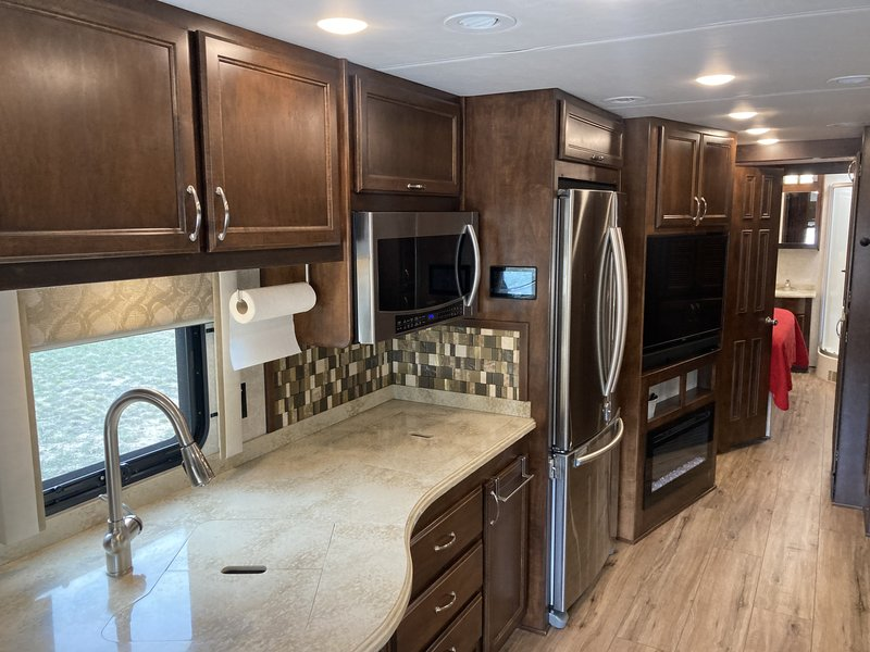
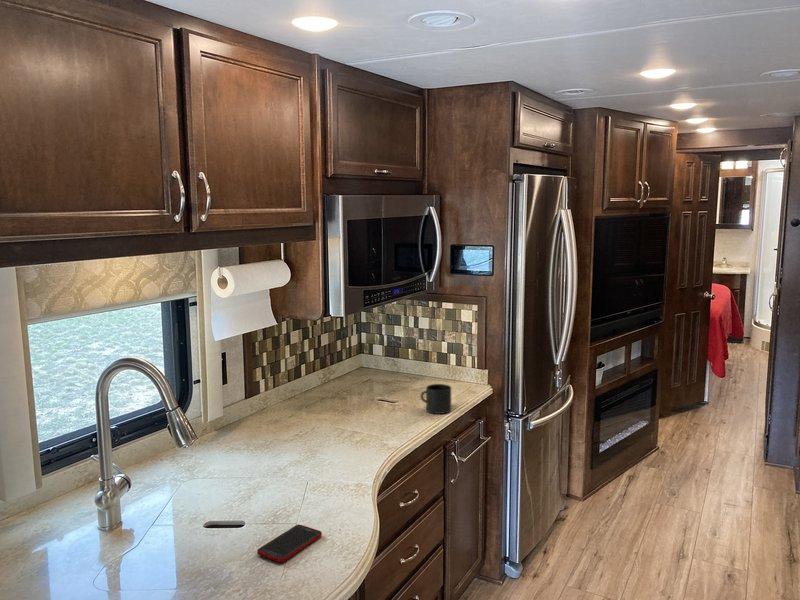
+ cell phone (290, 542)
+ mug (435, 398)
